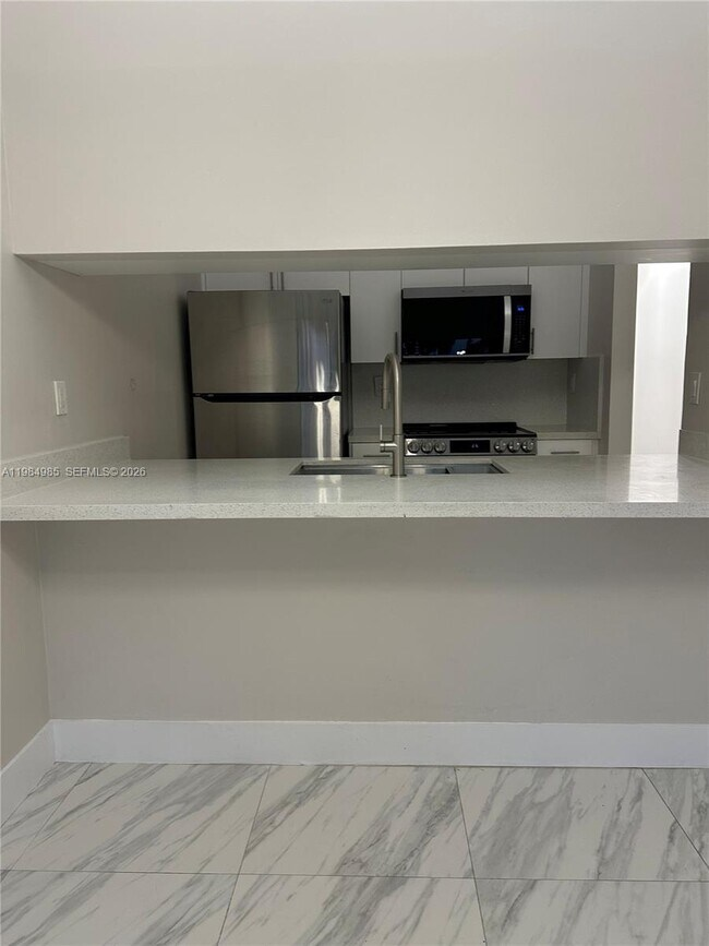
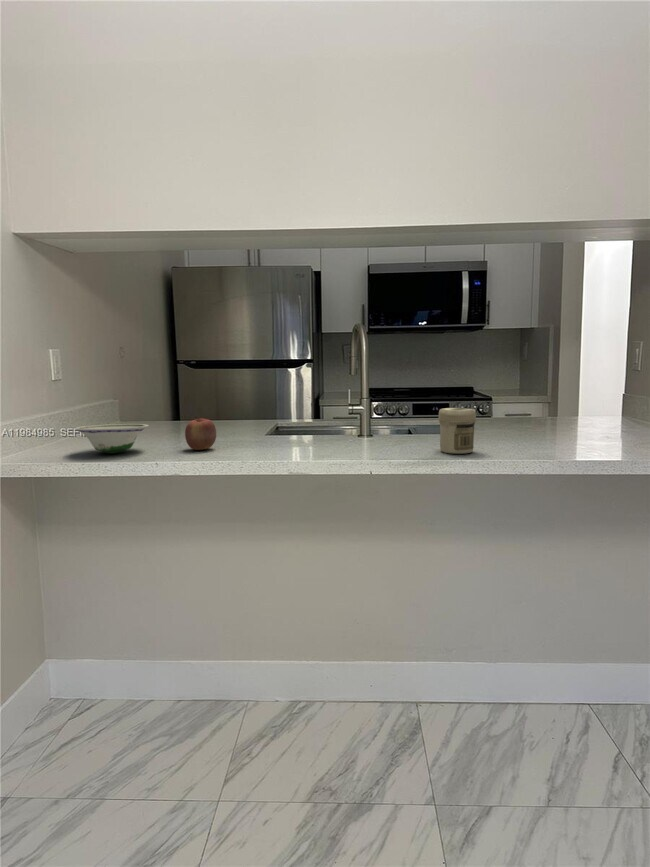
+ bowl (113, 438)
+ jar (456, 430)
+ apple (200, 432)
